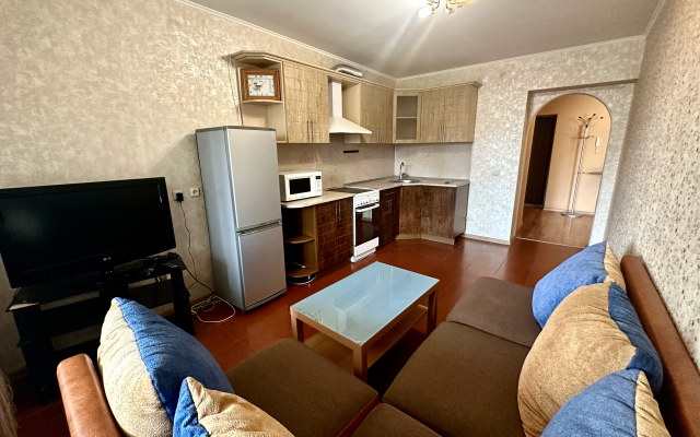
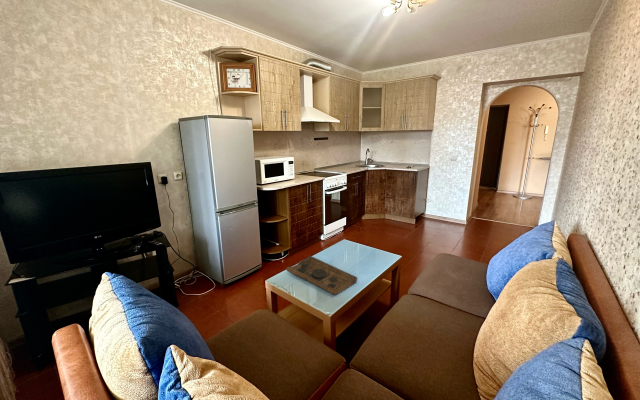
+ decorative tray (320, 273)
